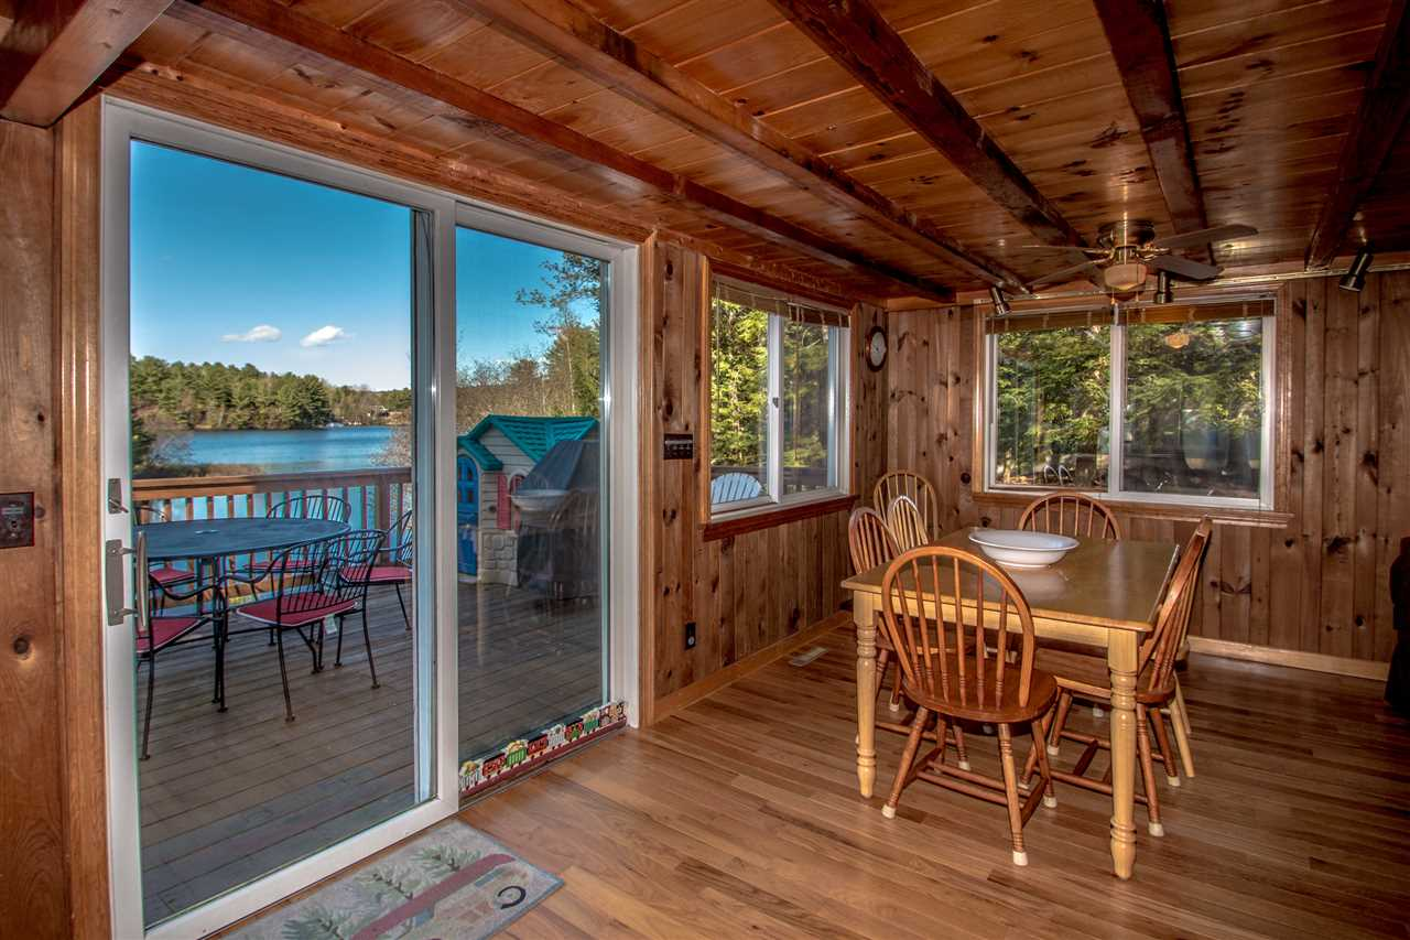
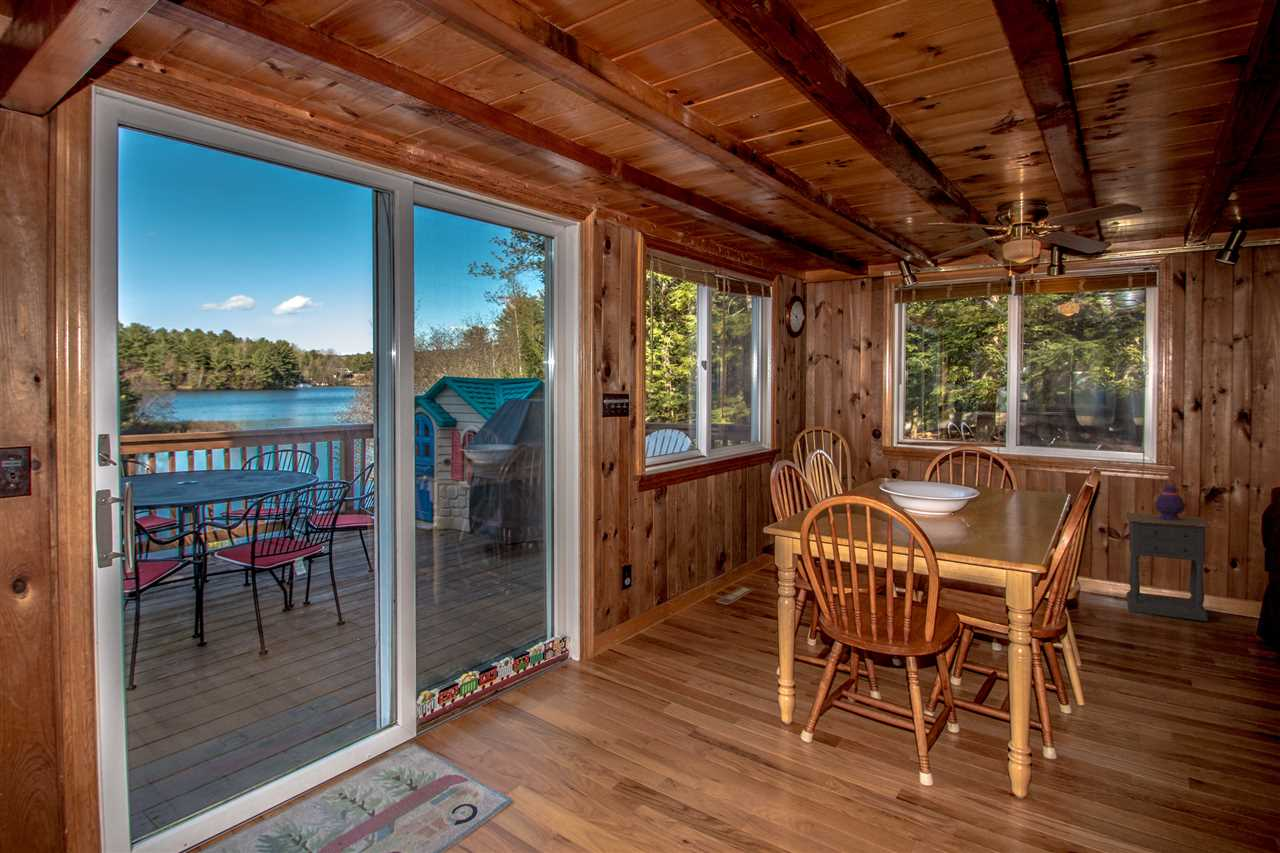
+ lantern (1169, 497)
+ nightstand (1165, 557)
